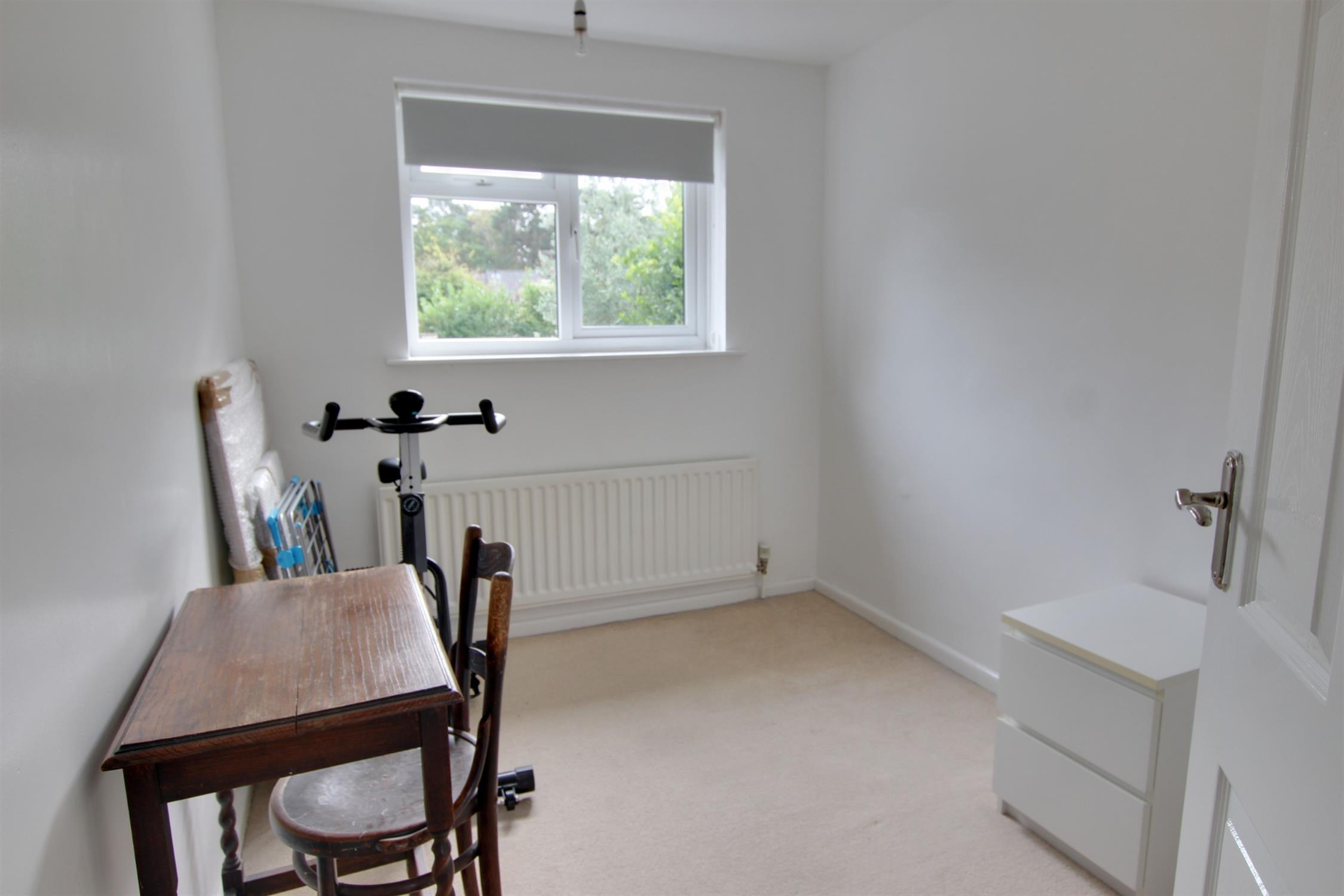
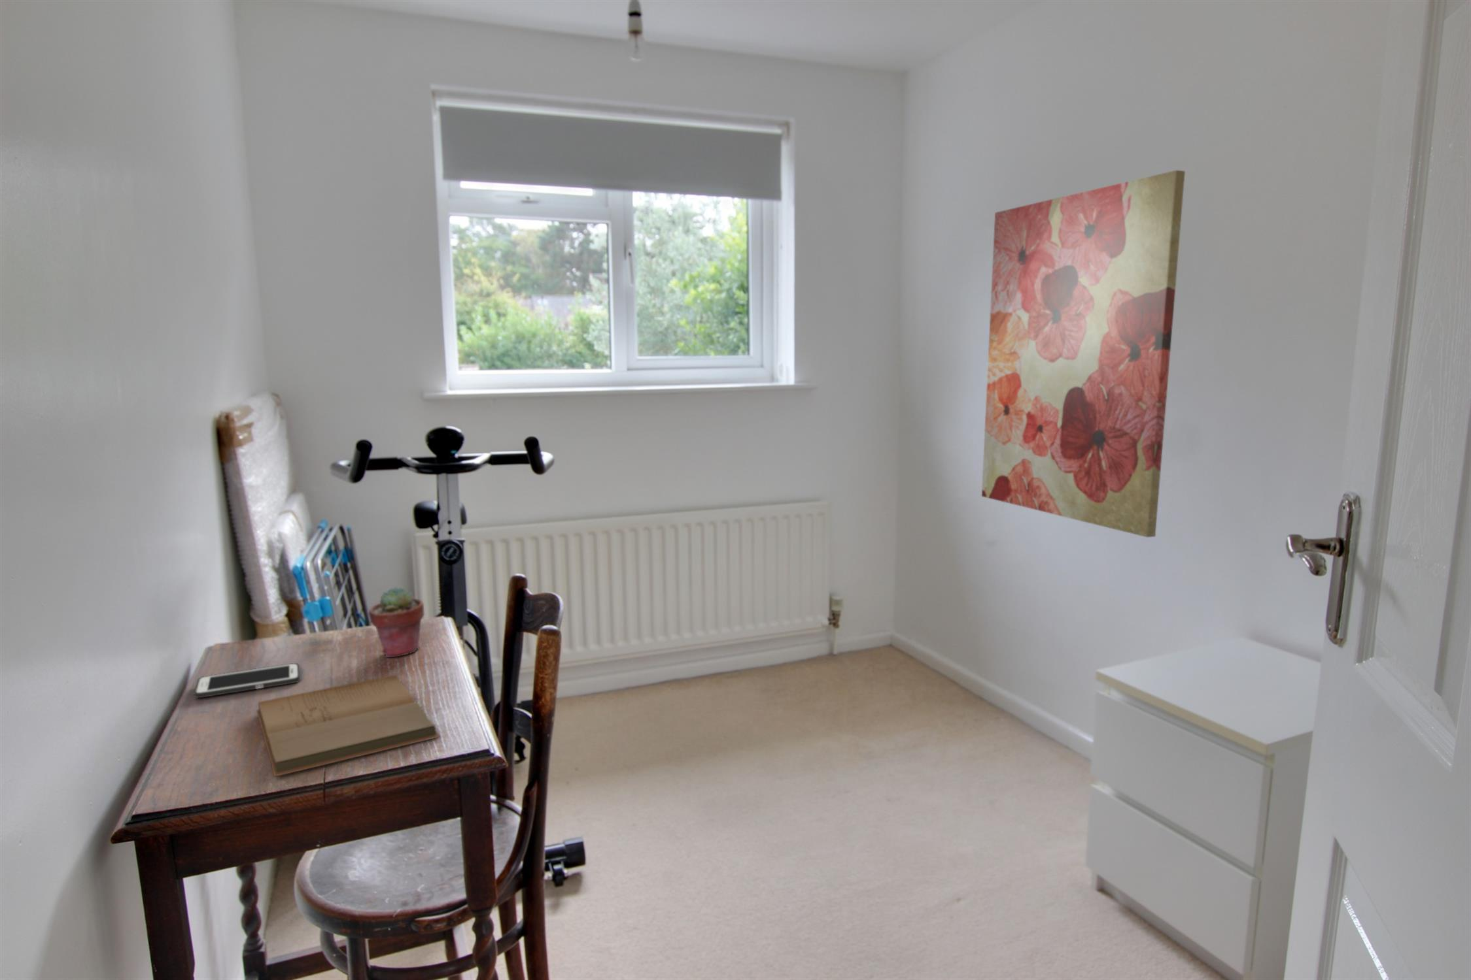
+ cell phone (248, 680)
+ potted succulent (397, 619)
+ book (344, 718)
+ wall art (1067, 359)
